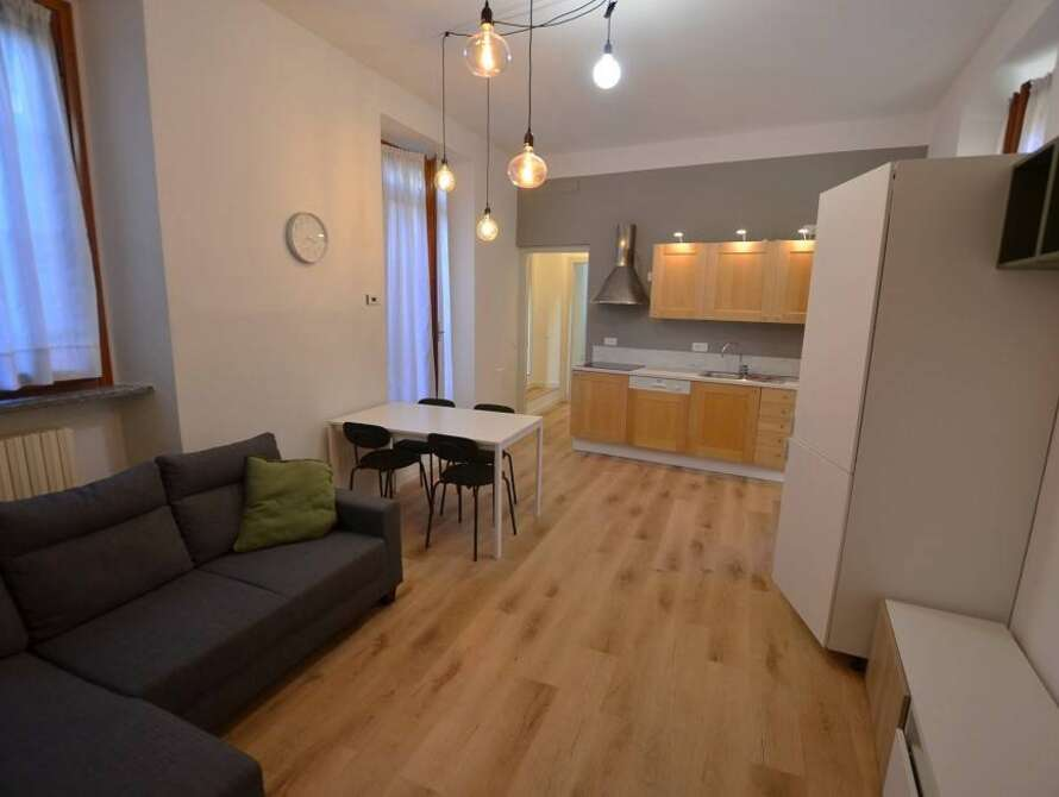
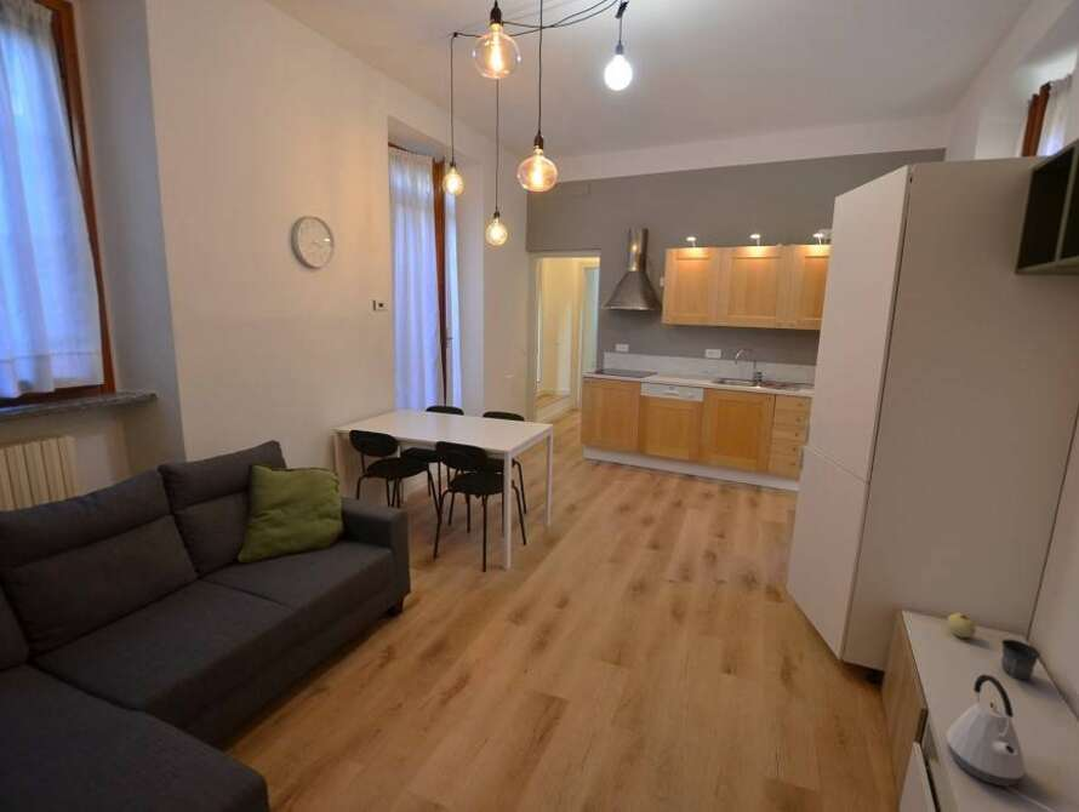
+ apple (960, 624)
+ kettle (990, 725)
+ mug (1016, 663)
